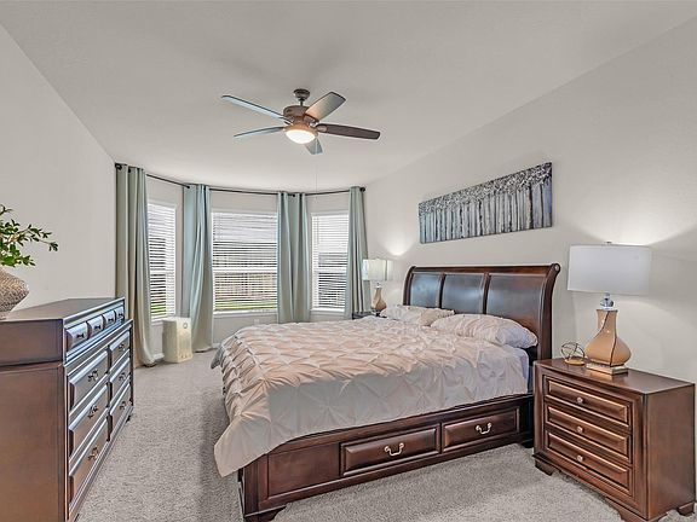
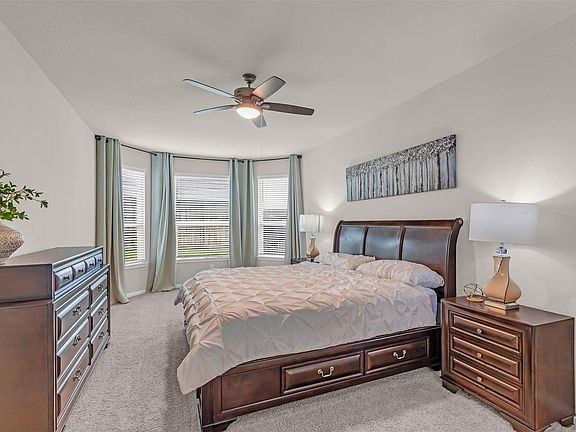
- air purifier (175, 338)
